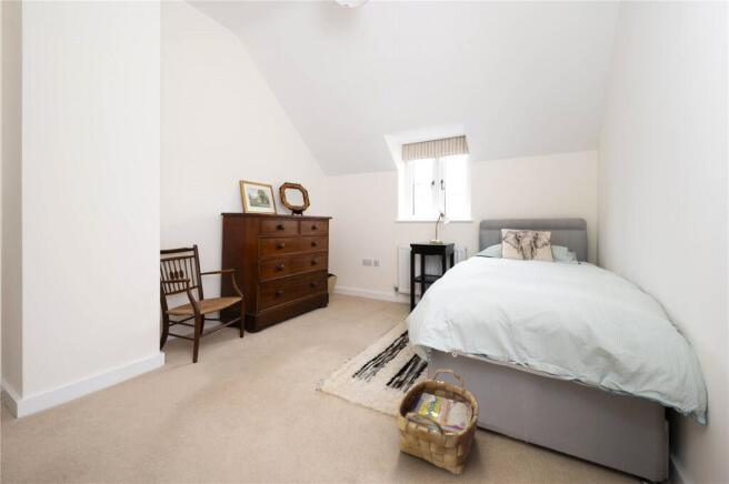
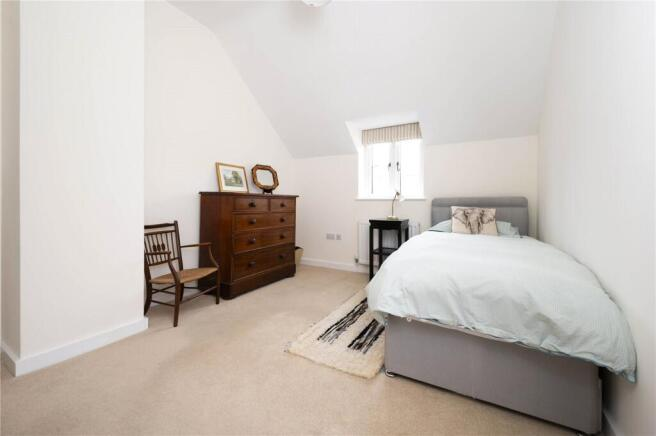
- woven basket (438, 414)
